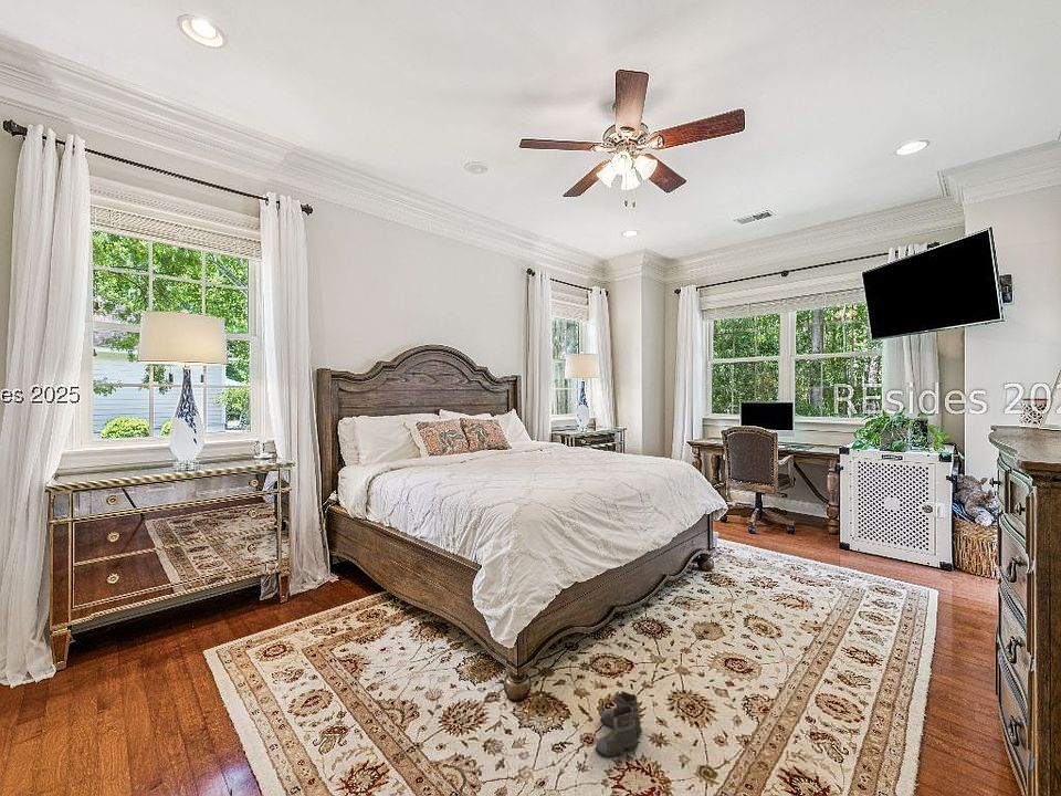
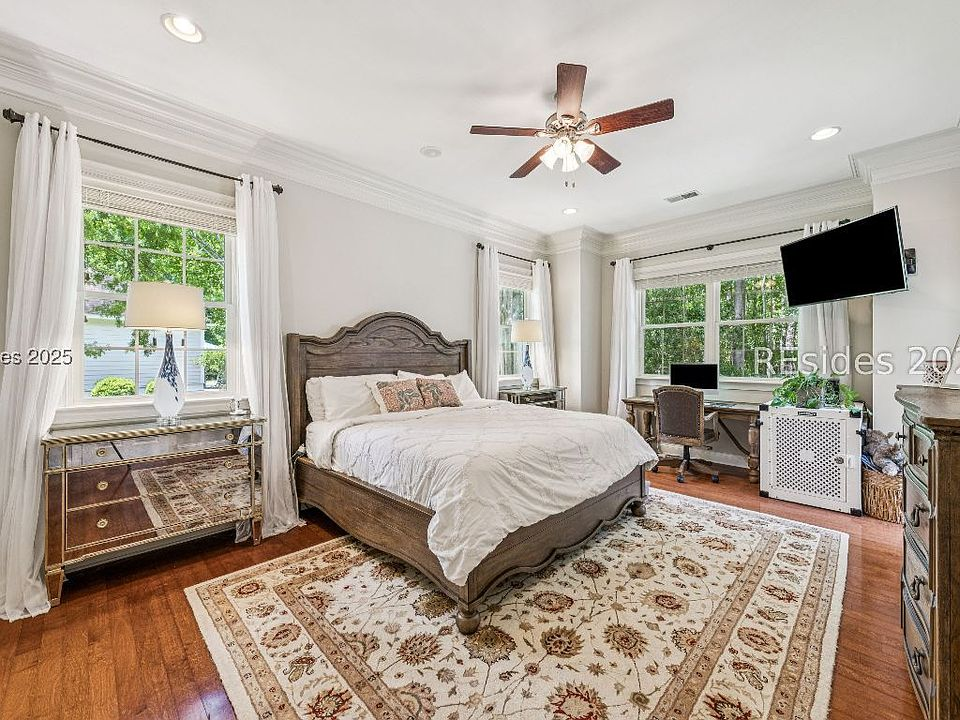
- boots (618, 718)
